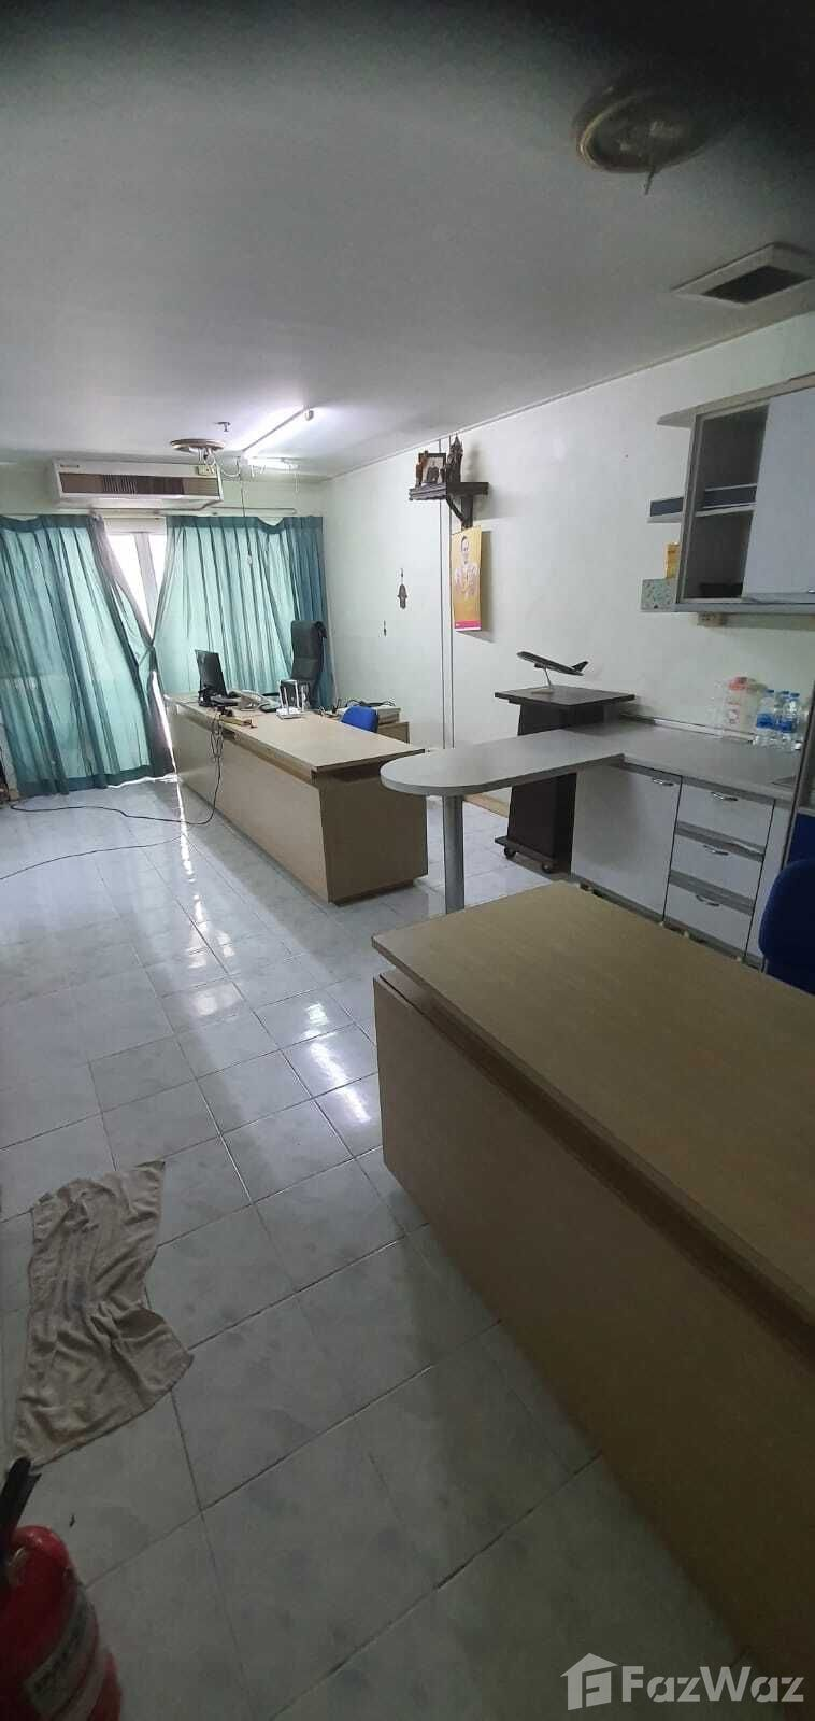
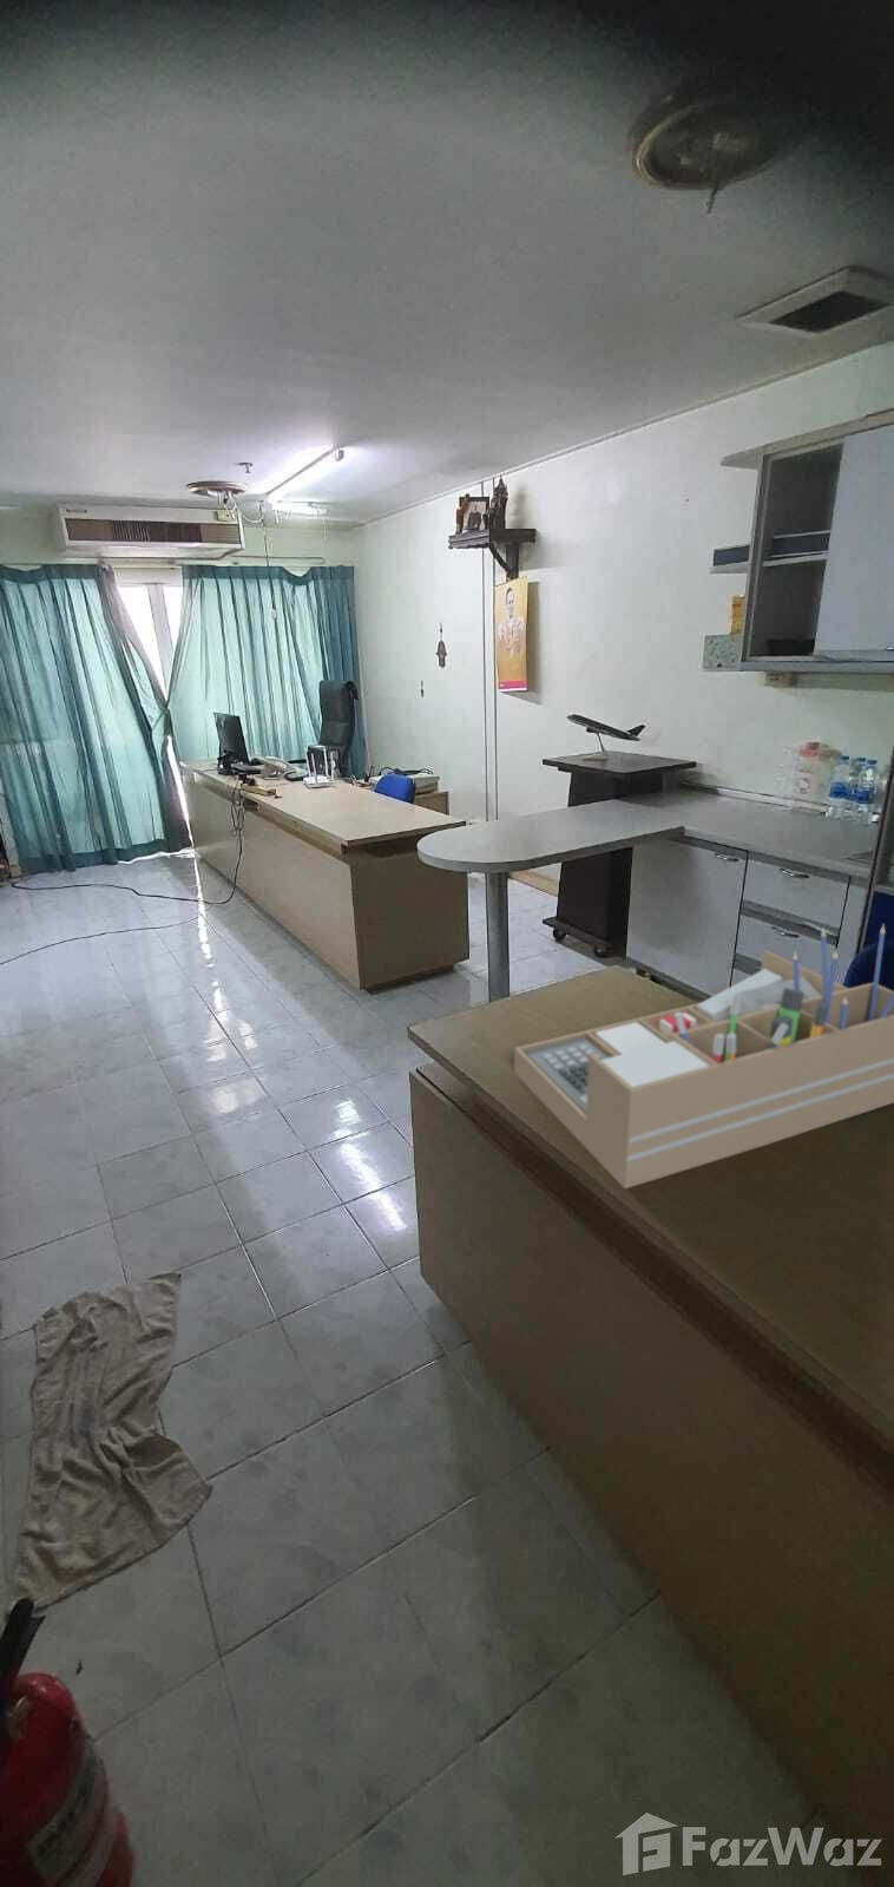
+ desk organizer (717, 1008)
